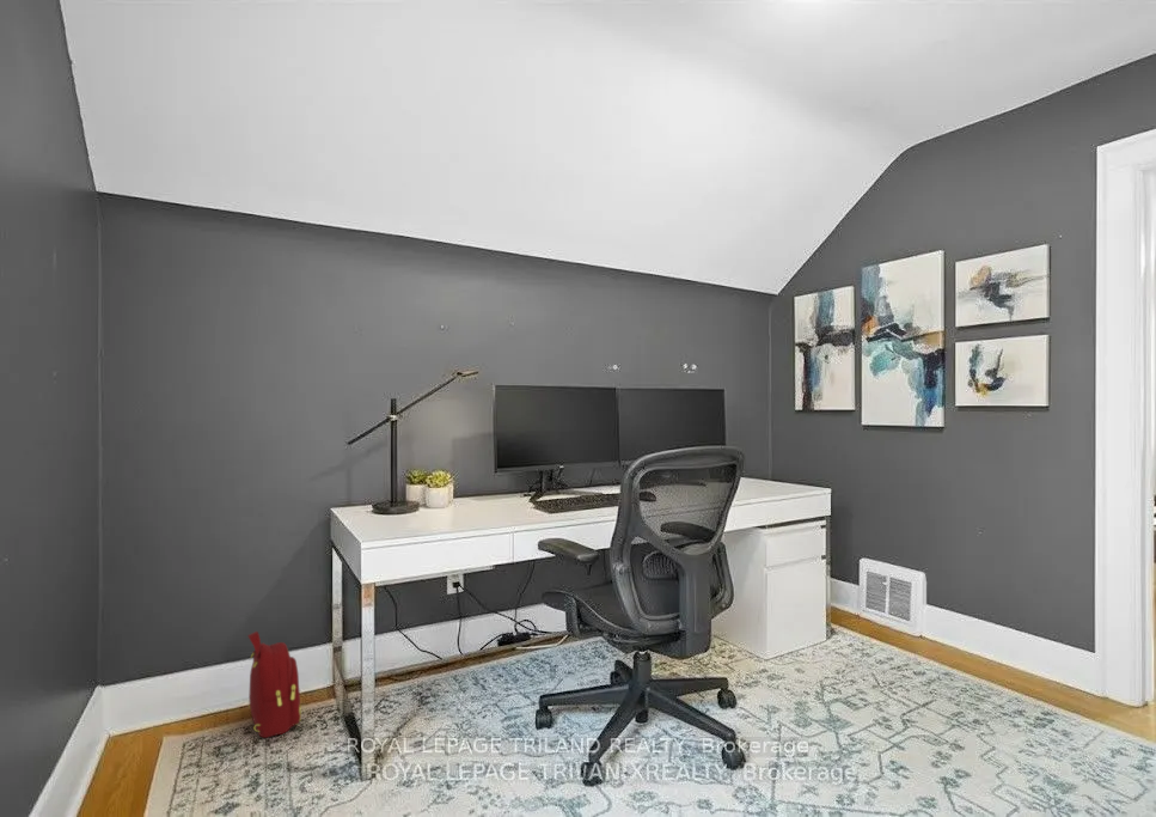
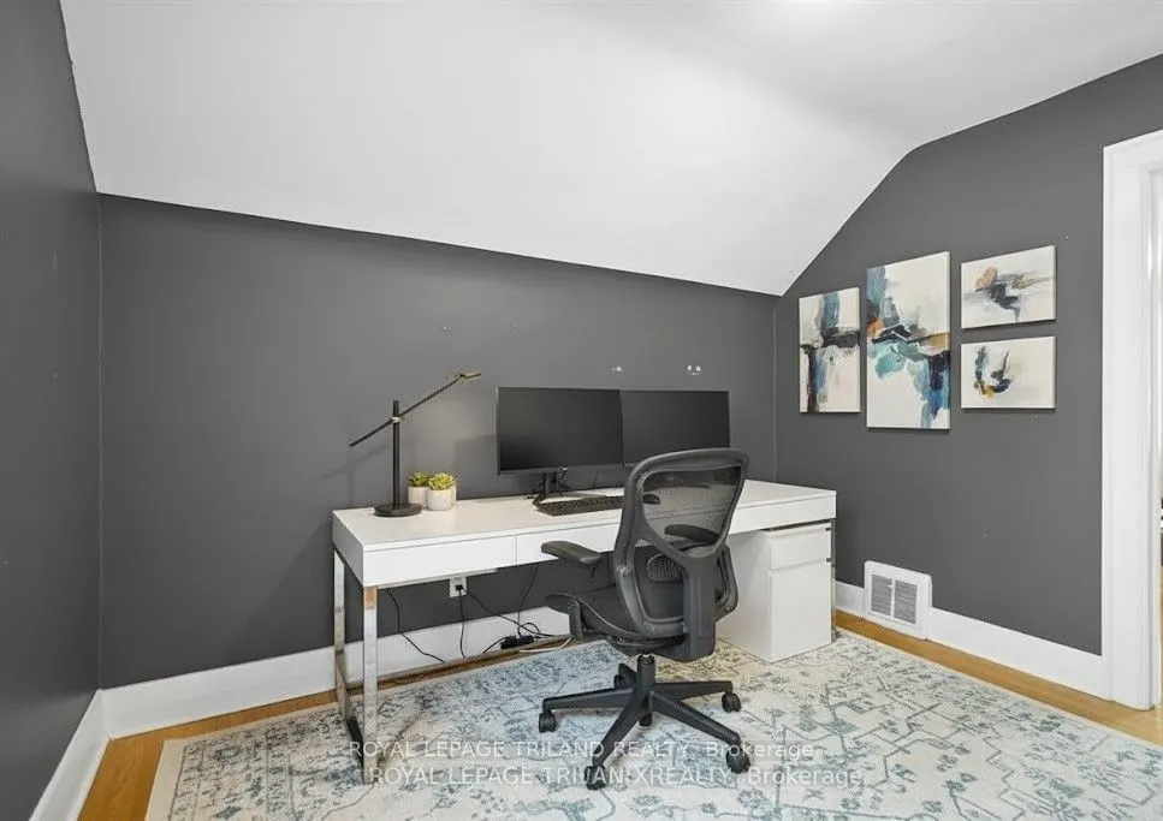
- backpack (274, 675)
